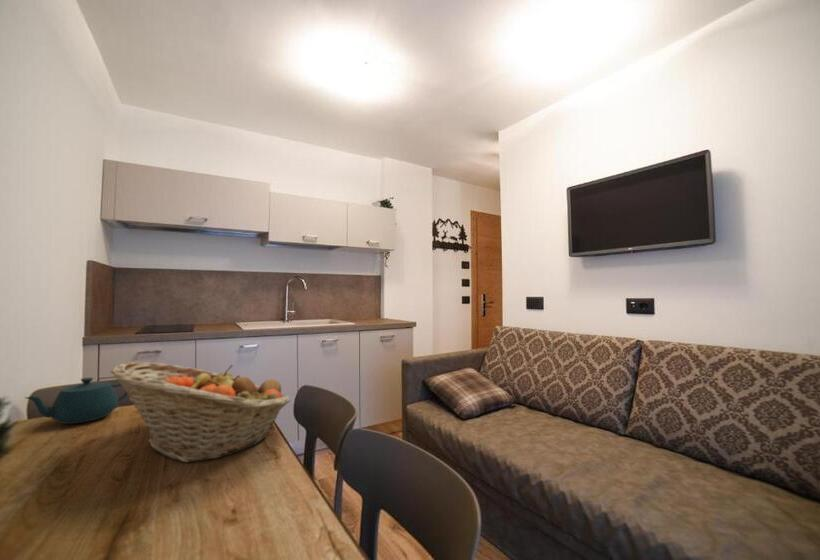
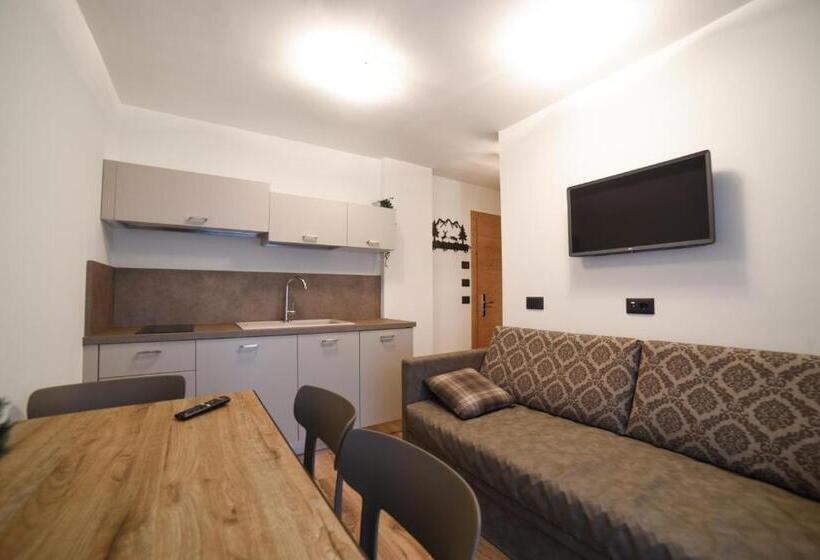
- teapot (83, 398)
- fruit basket (206, 397)
